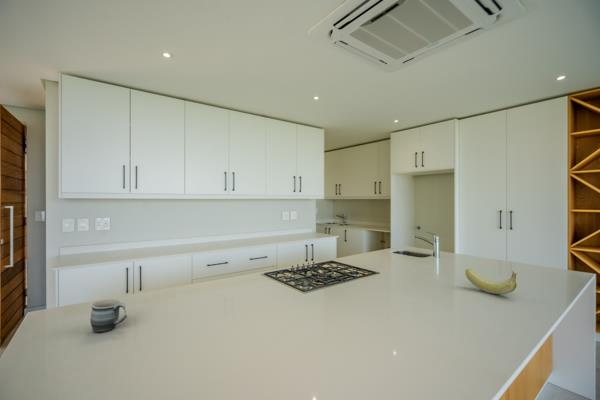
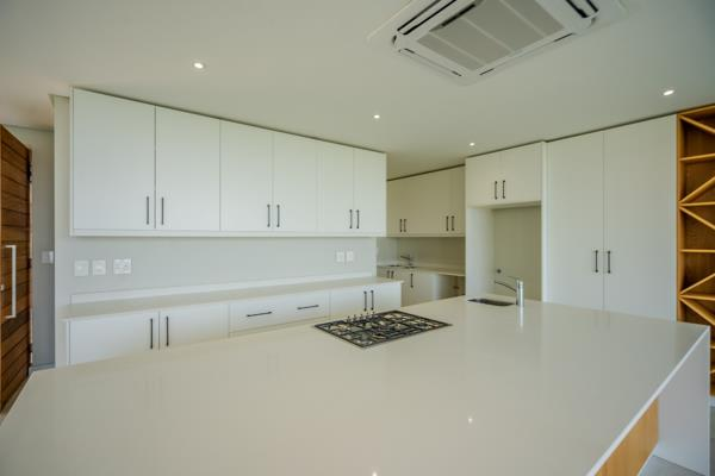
- mug (110, 315)
- banana (489, 280)
